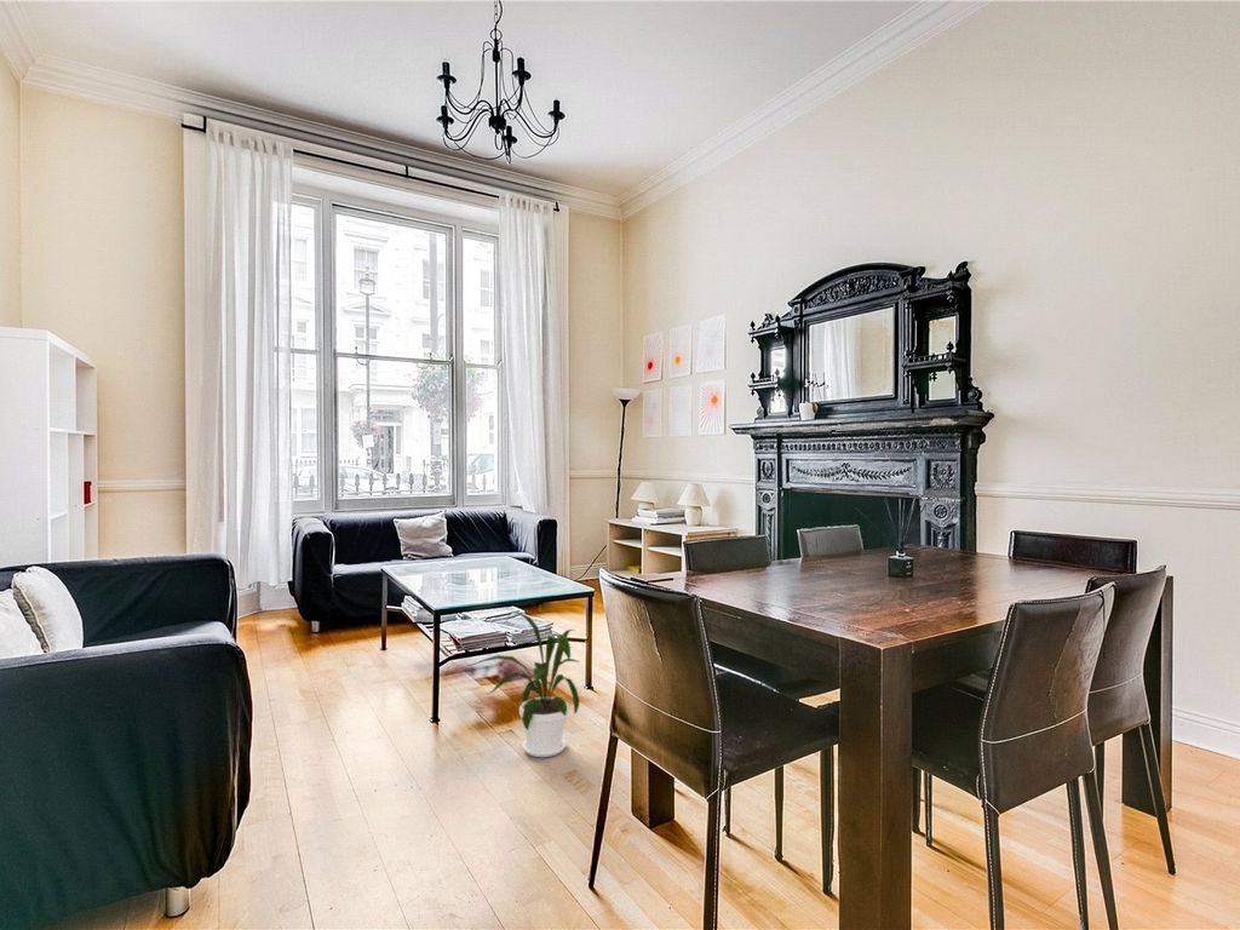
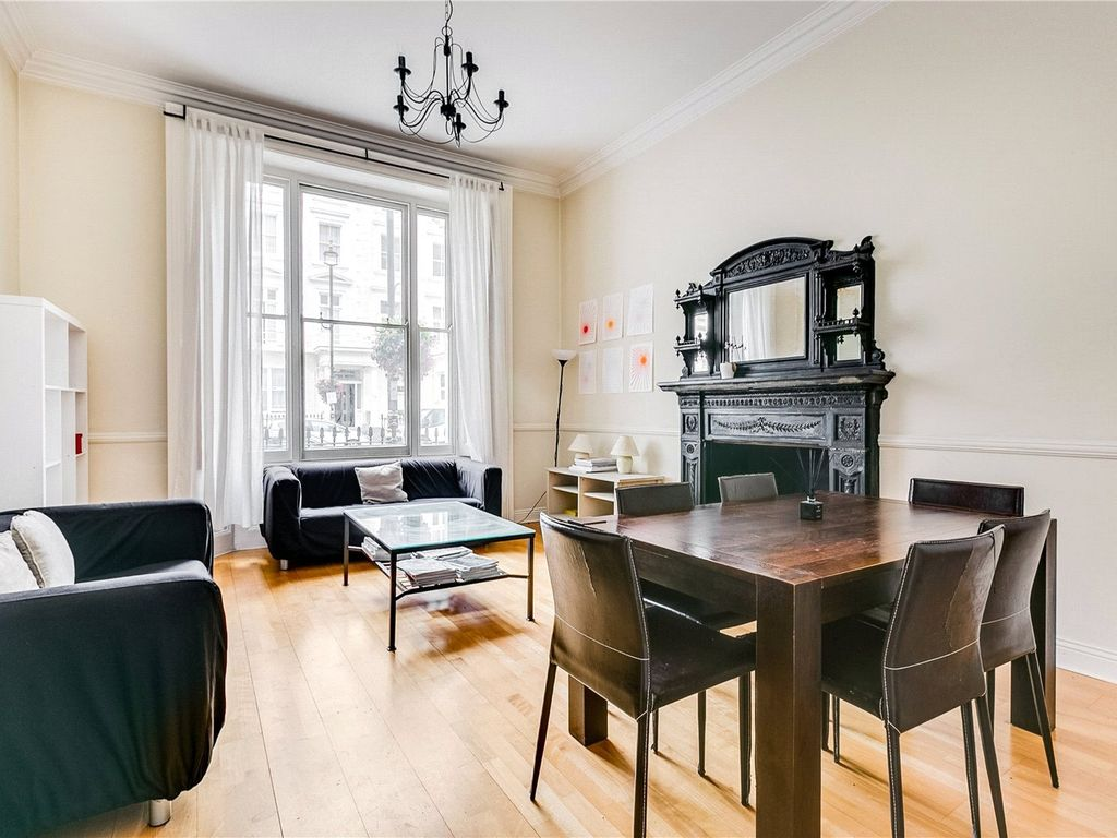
- house plant (540, 683)
